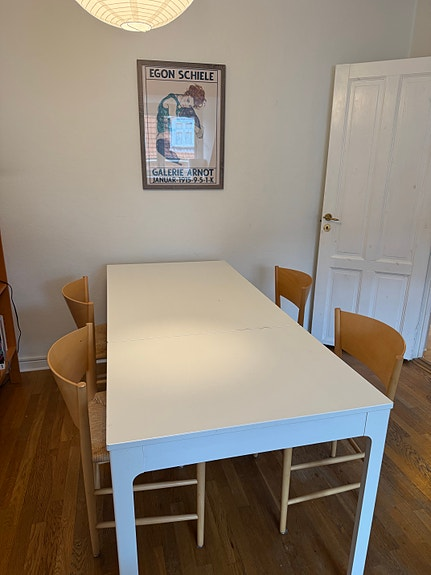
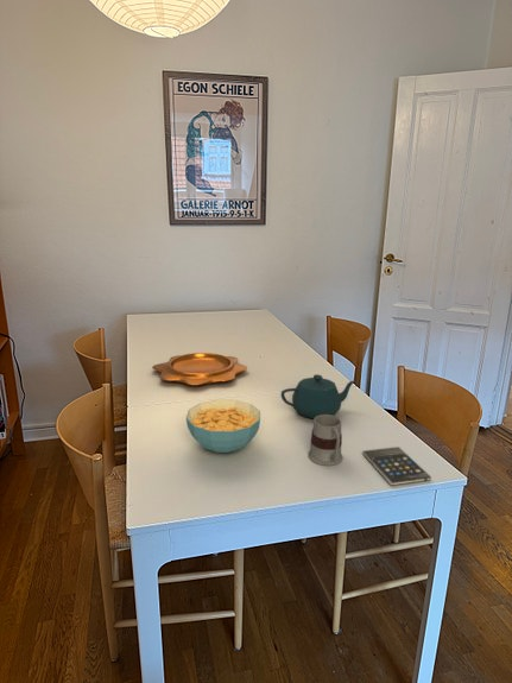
+ teapot (318, 393)
+ smartphone (394, 464)
+ cereal bowl (223, 430)
+ mug (328, 441)
+ decorative bowl (200, 367)
